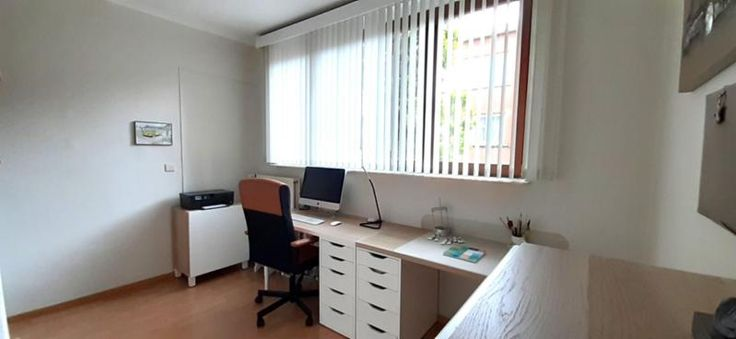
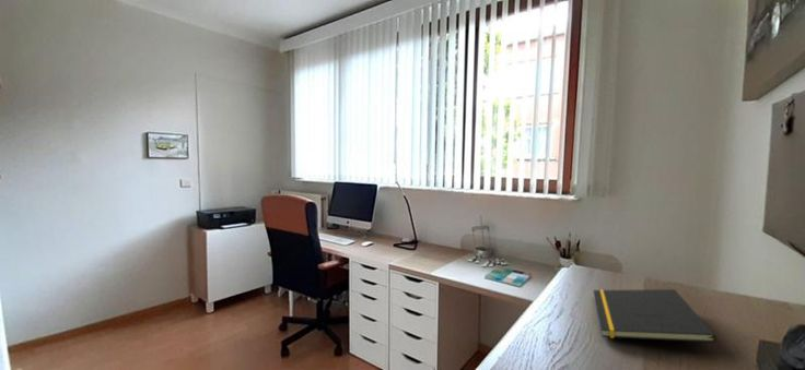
+ notepad (642, 311)
